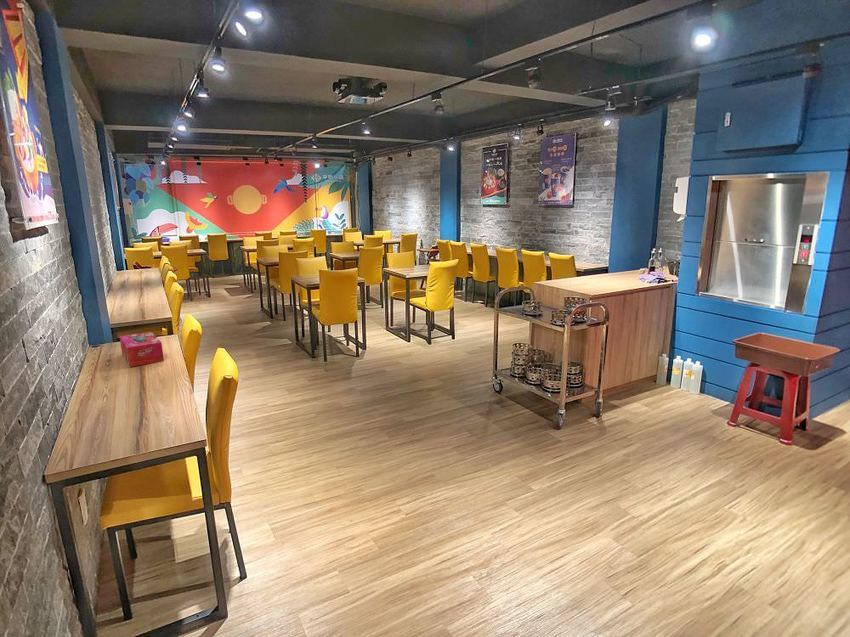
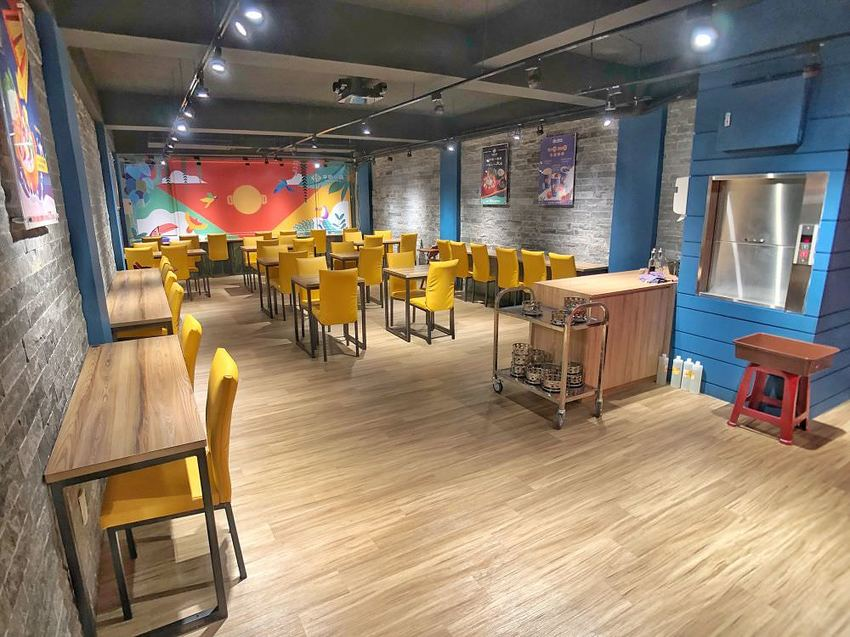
- tissue box (141, 348)
